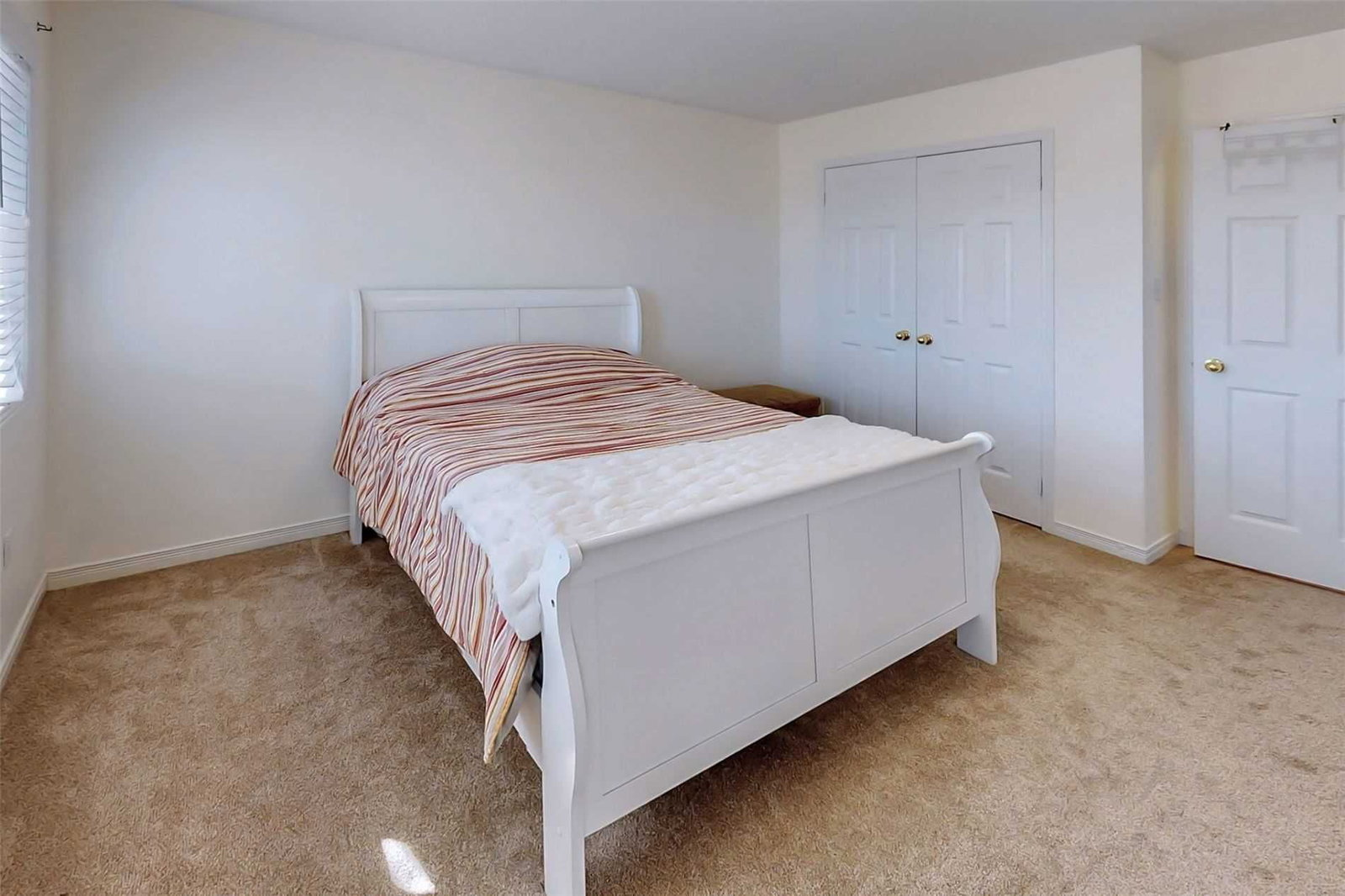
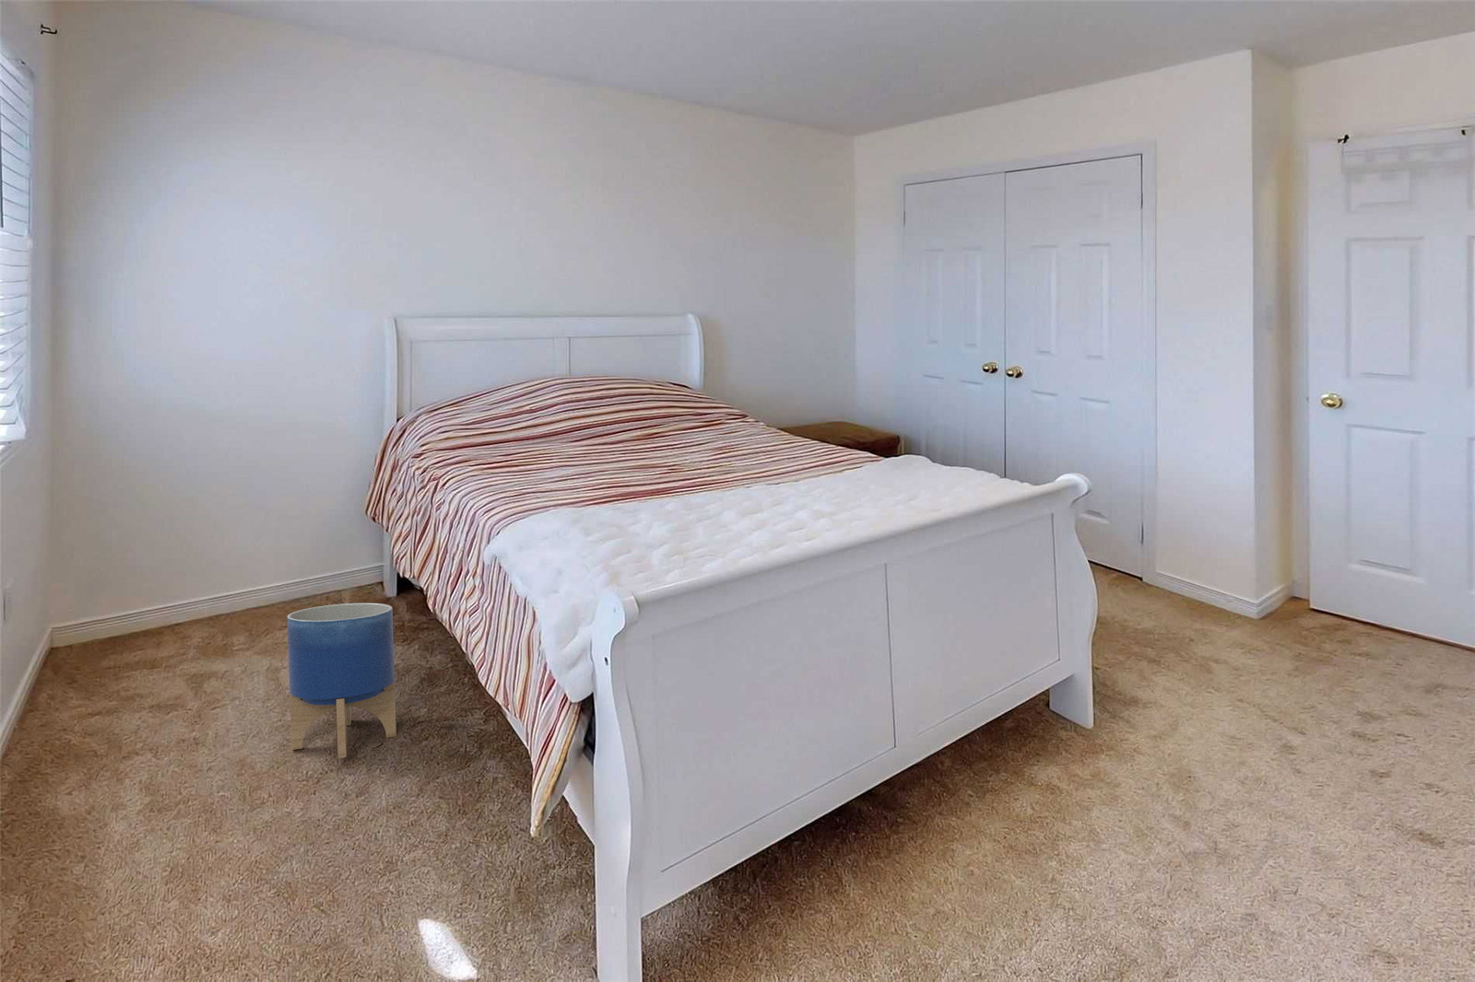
+ planter (343, 676)
